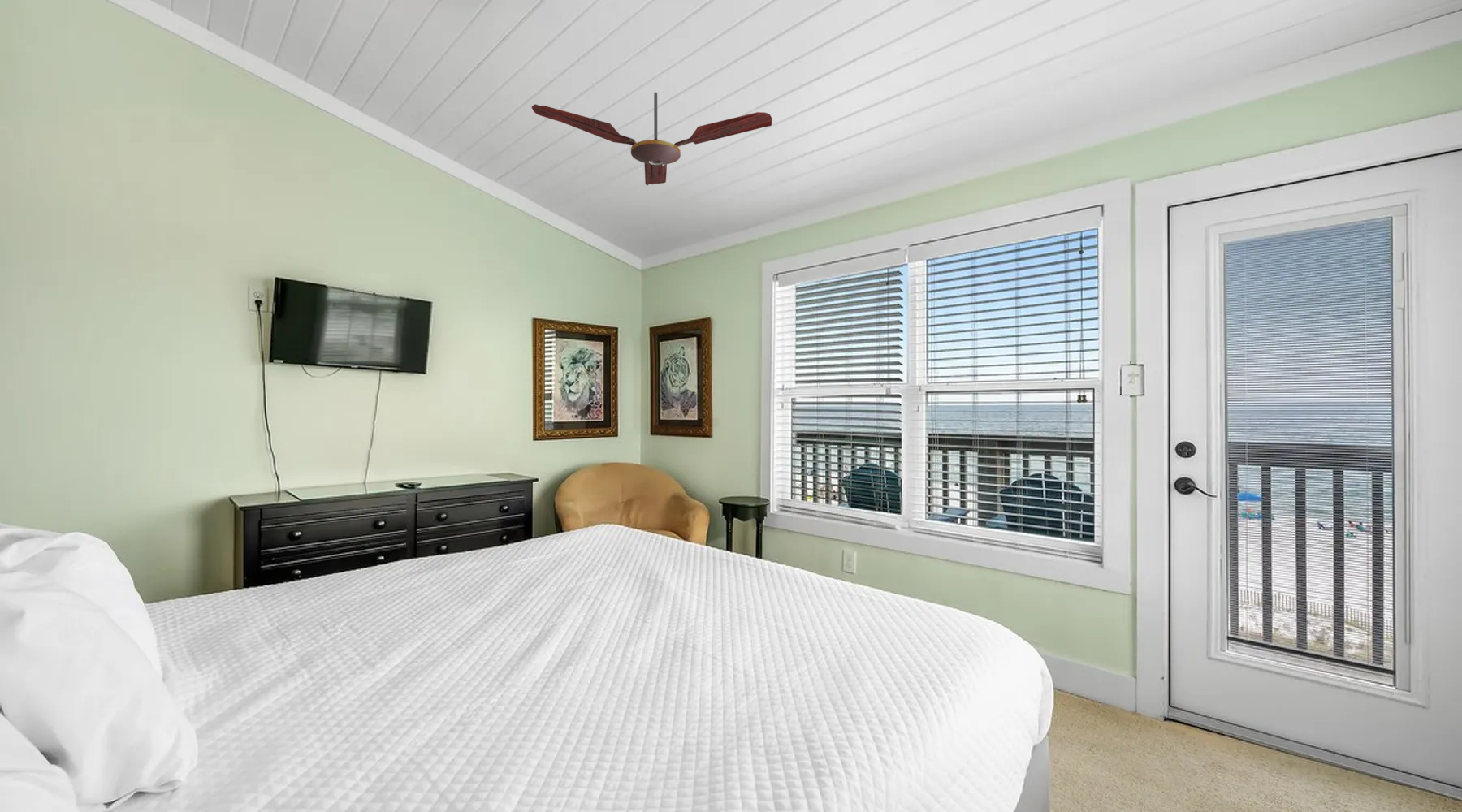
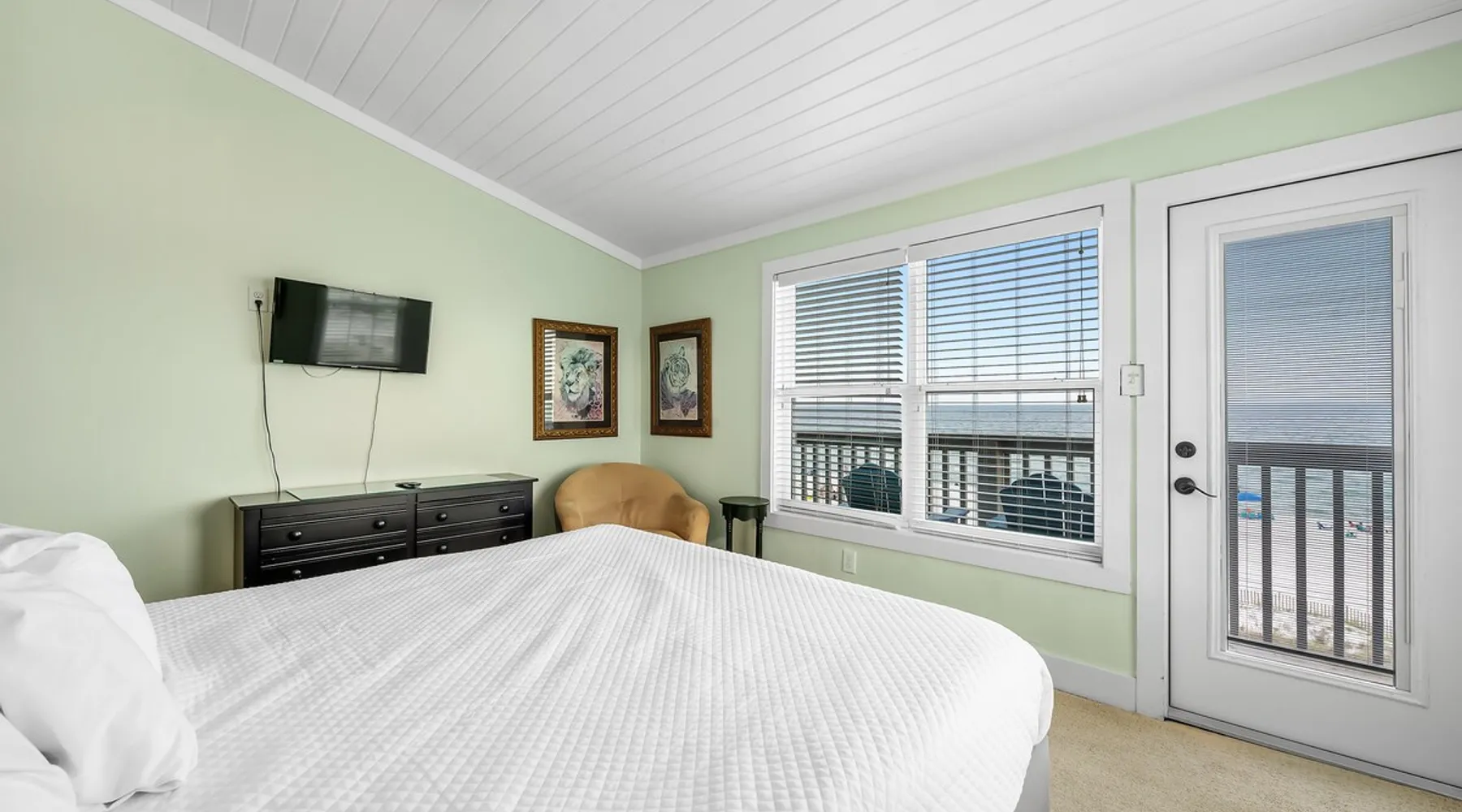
- ceiling fan (654, 139)
